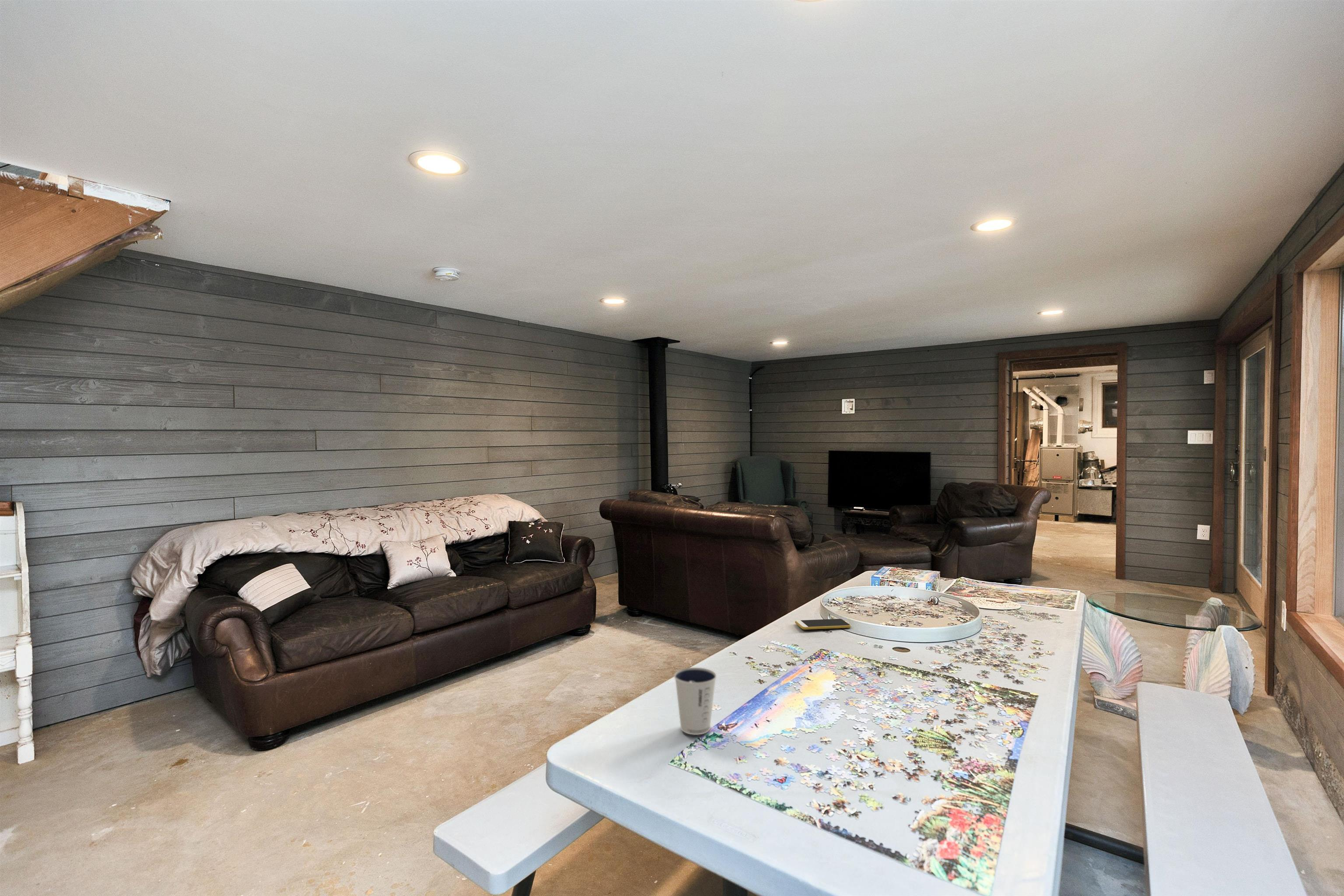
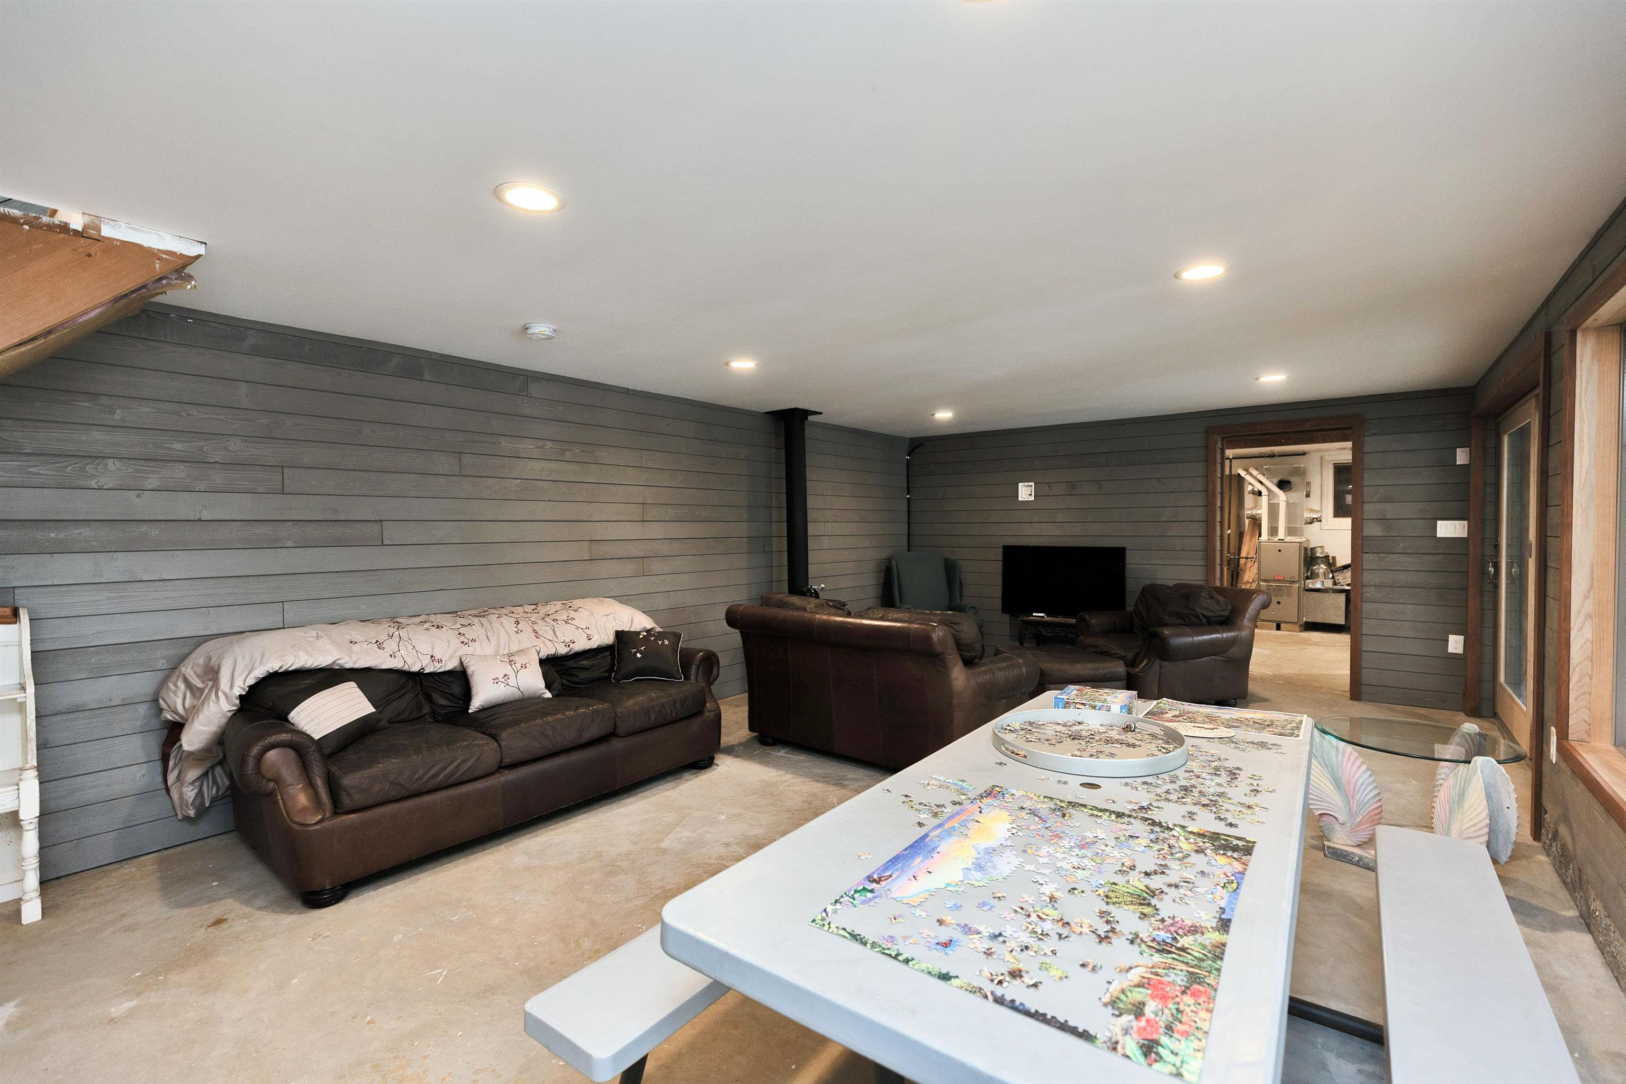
- dixie cup (695, 702)
- smartphone (822, 624)
